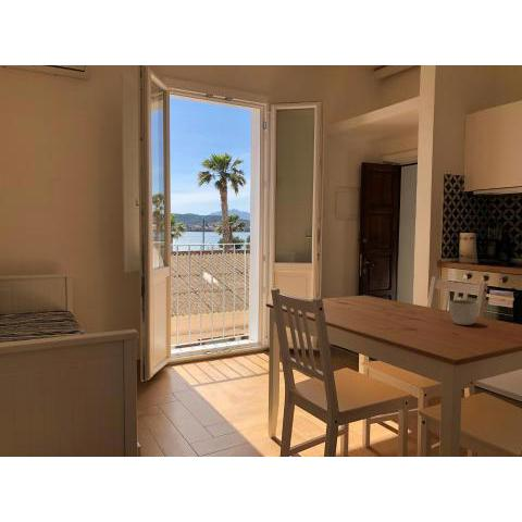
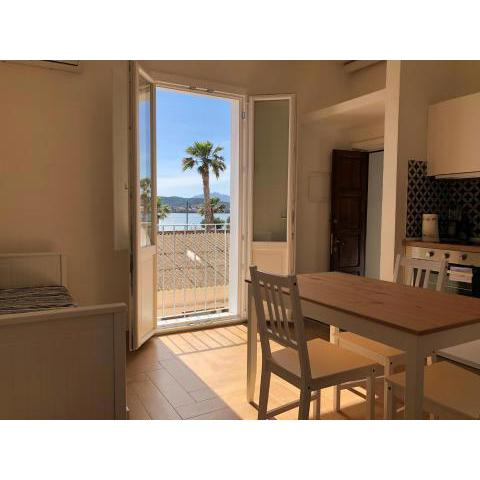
- cup (463, 311)
